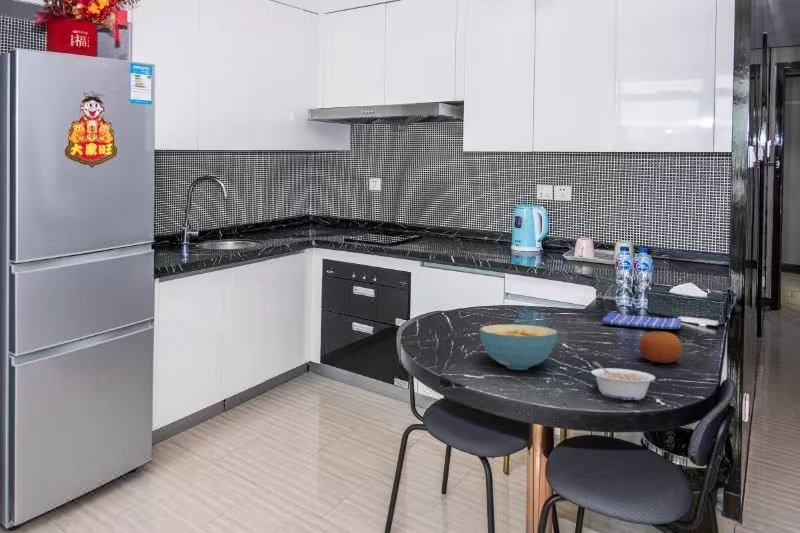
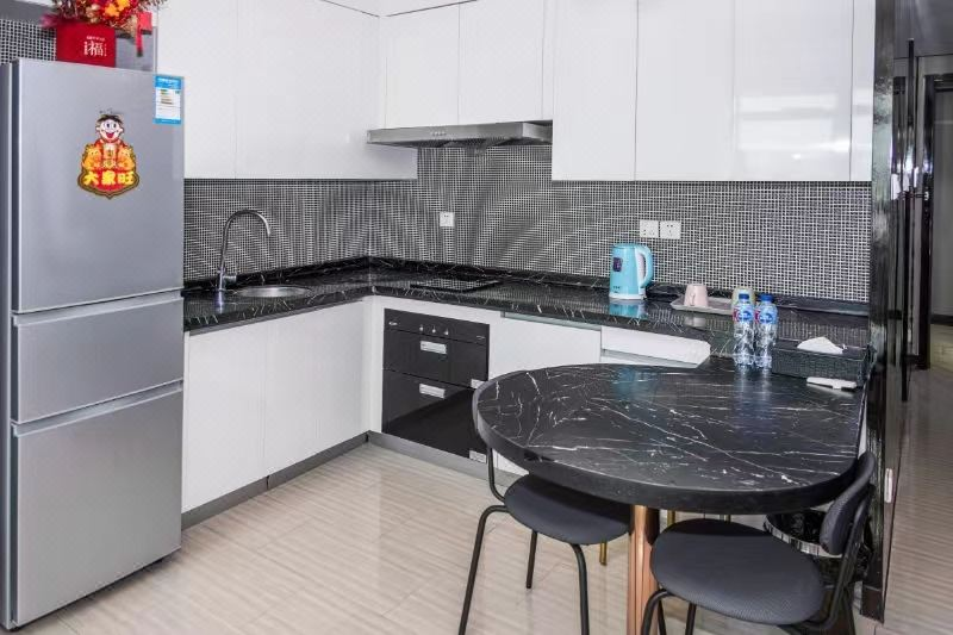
- fruit (660, 347)
- cereal bowl (517, 348)
- legume (619, 382)
- dish towel (641, 320)
